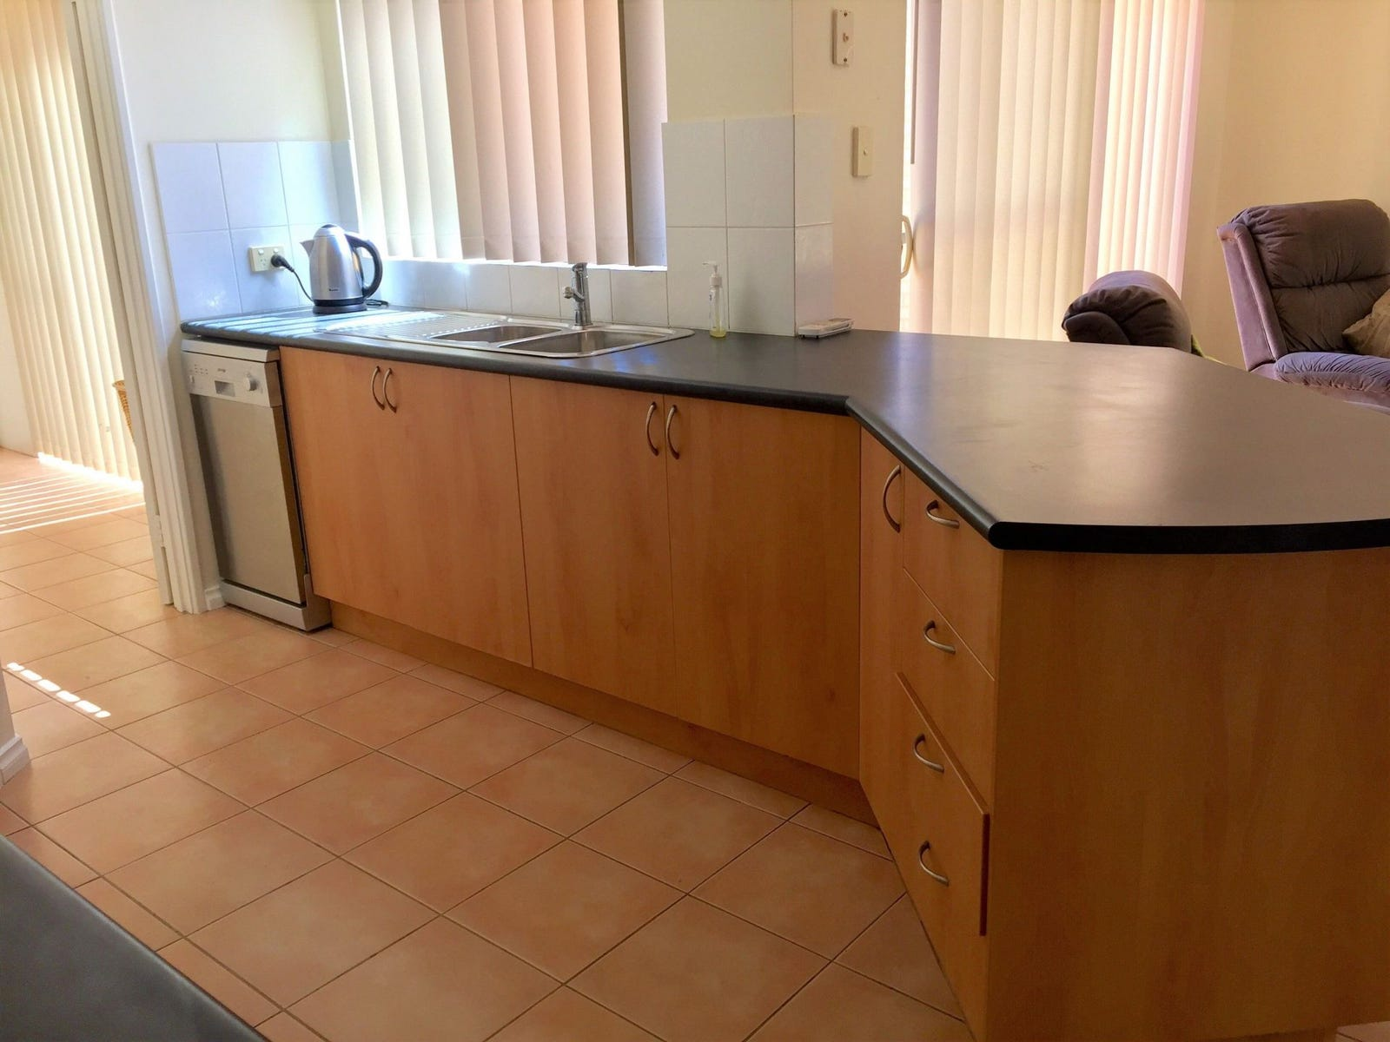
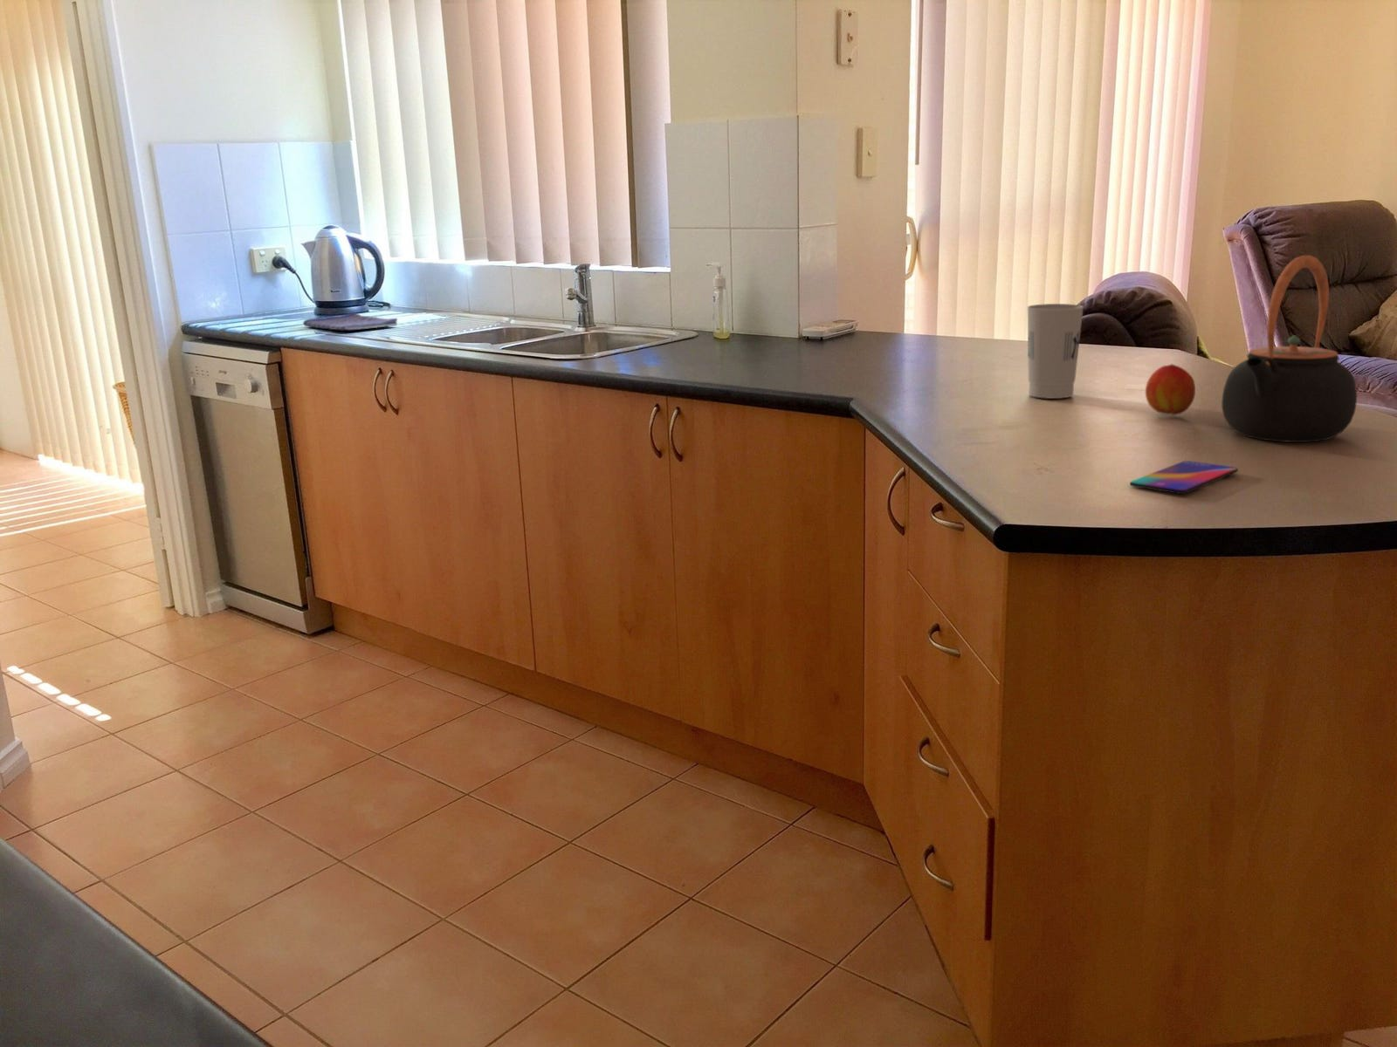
+ cup (1052, 351)
+ peach (1168, 390)
+ smartphone (1184, 476)
+ teapot (1288, 348)
+ dish towel (350, 321)
